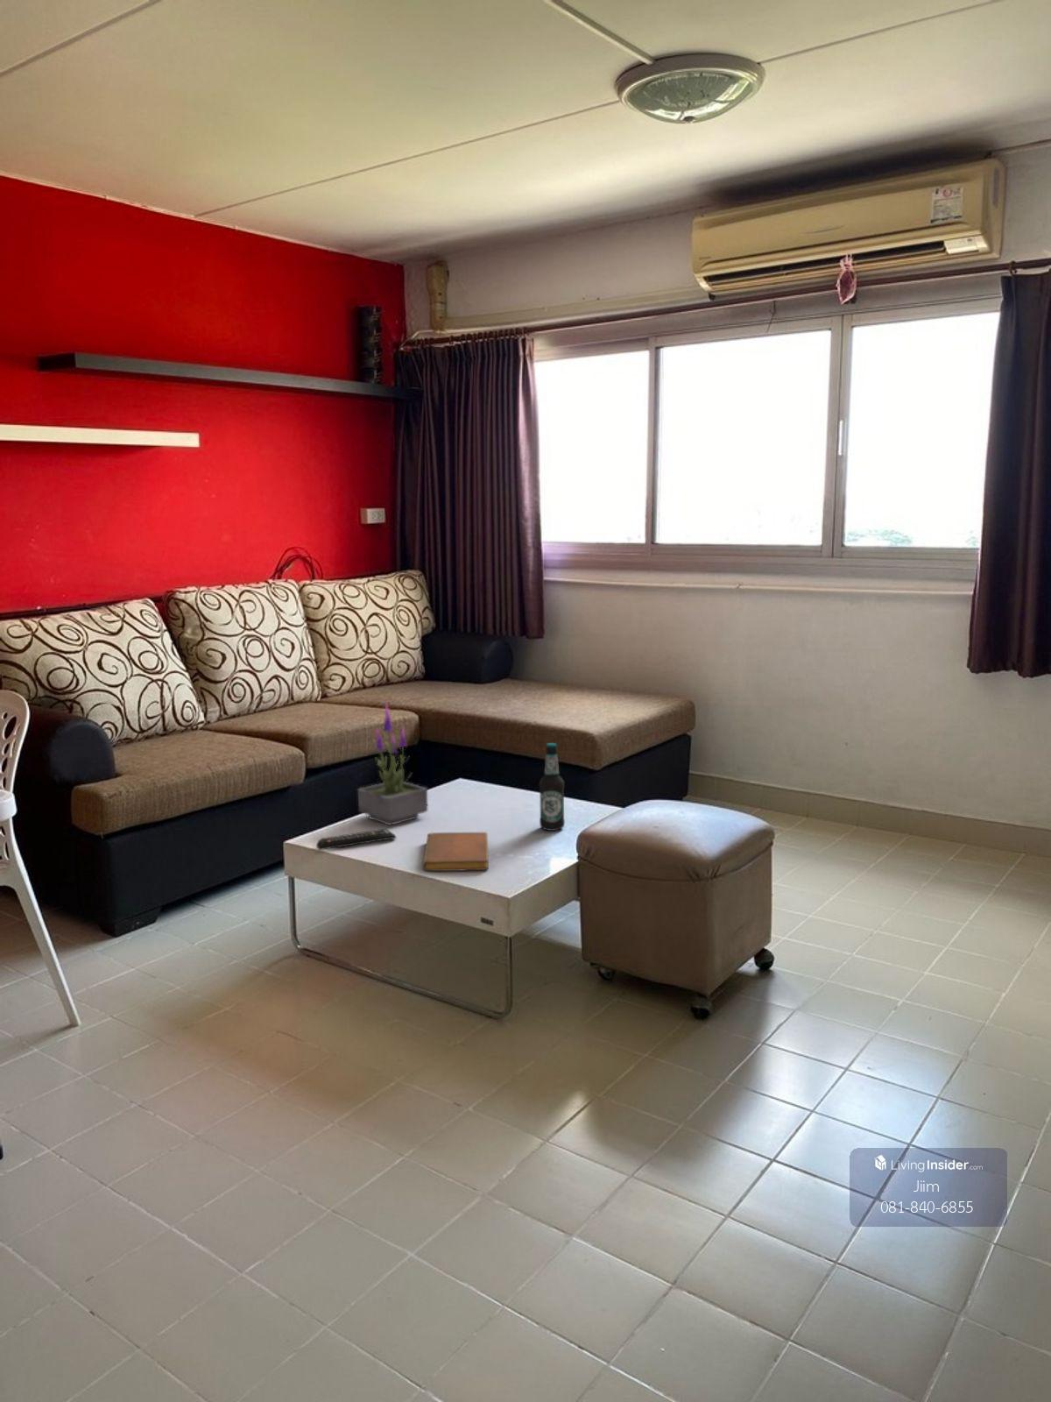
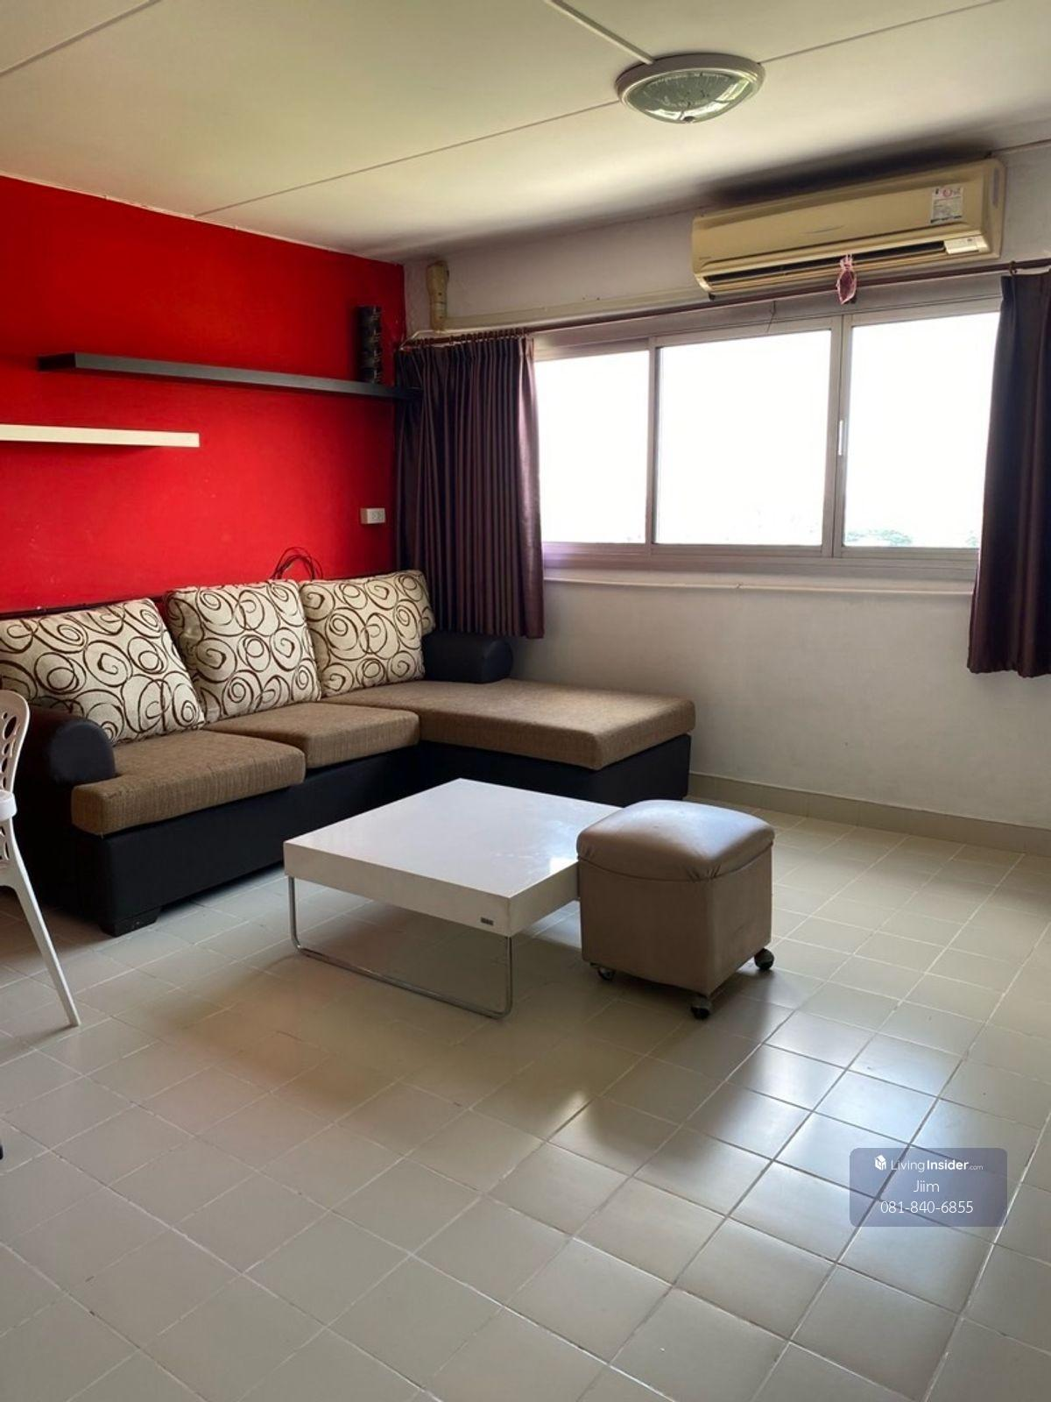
- remote control (357, 839)
- potted plant (392, 761)
- bottle (552, 786)
- notebook (456, 850)
